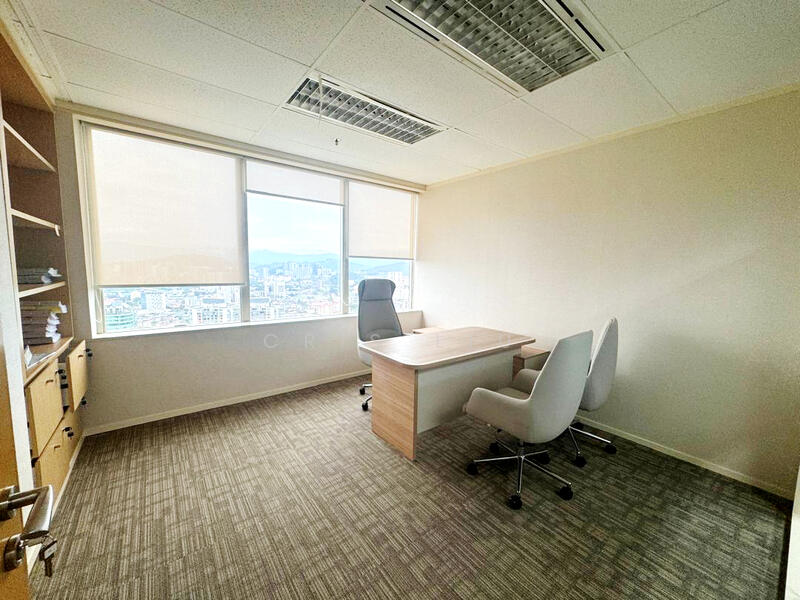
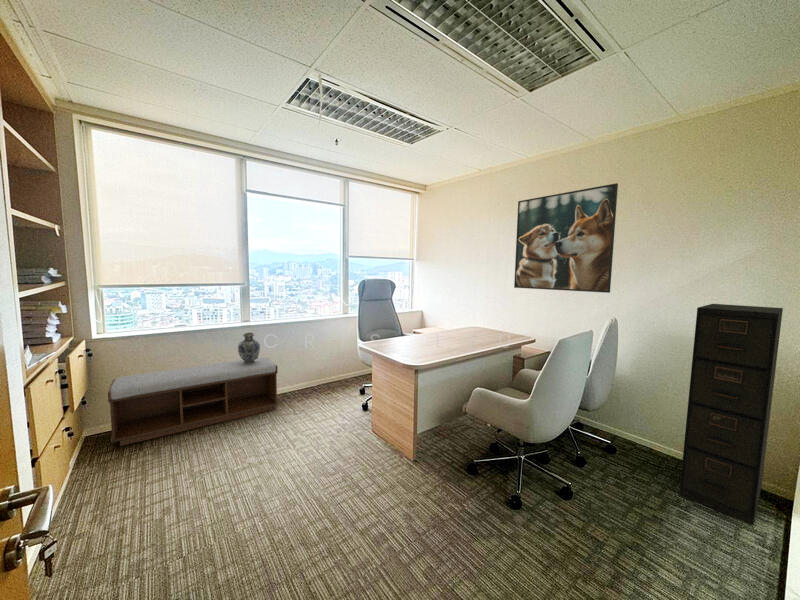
+ decorative vase (249, 348)
+ filing cabinet (730, 402)
+ bench (202, 394)
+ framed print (559, 242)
